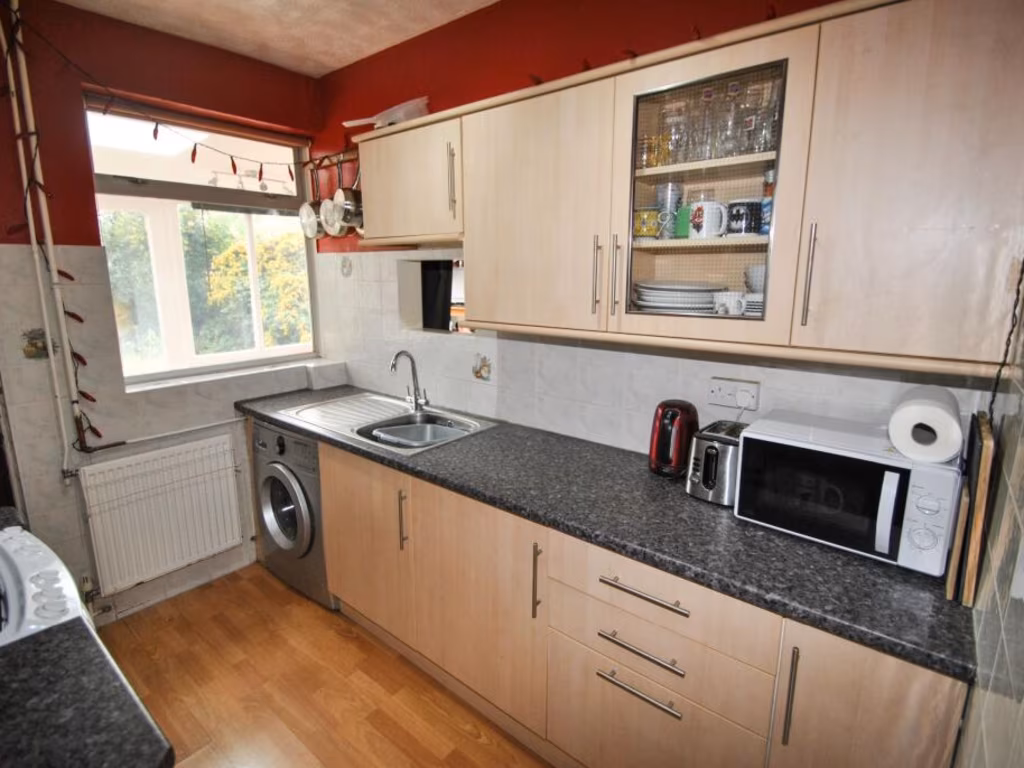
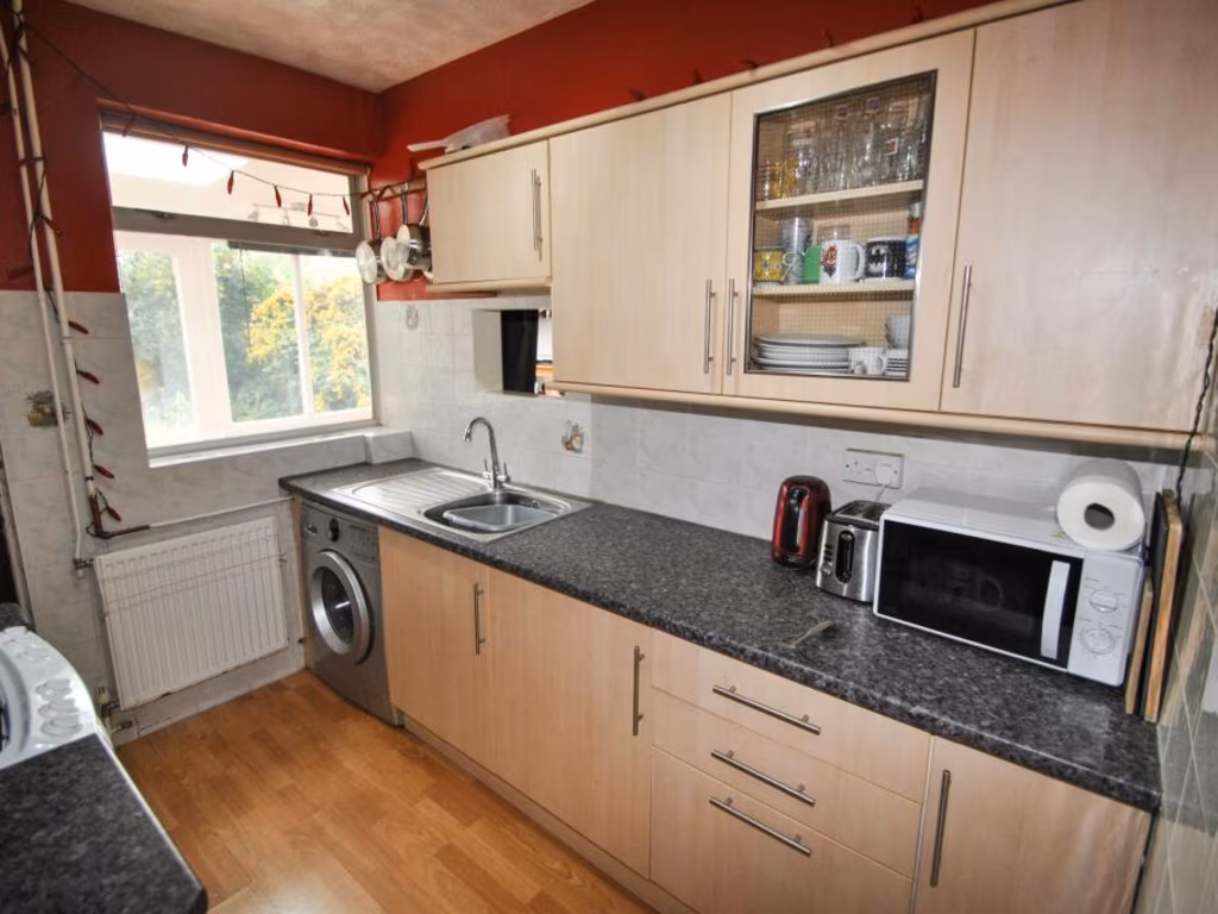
+ spoon (805, 634)
